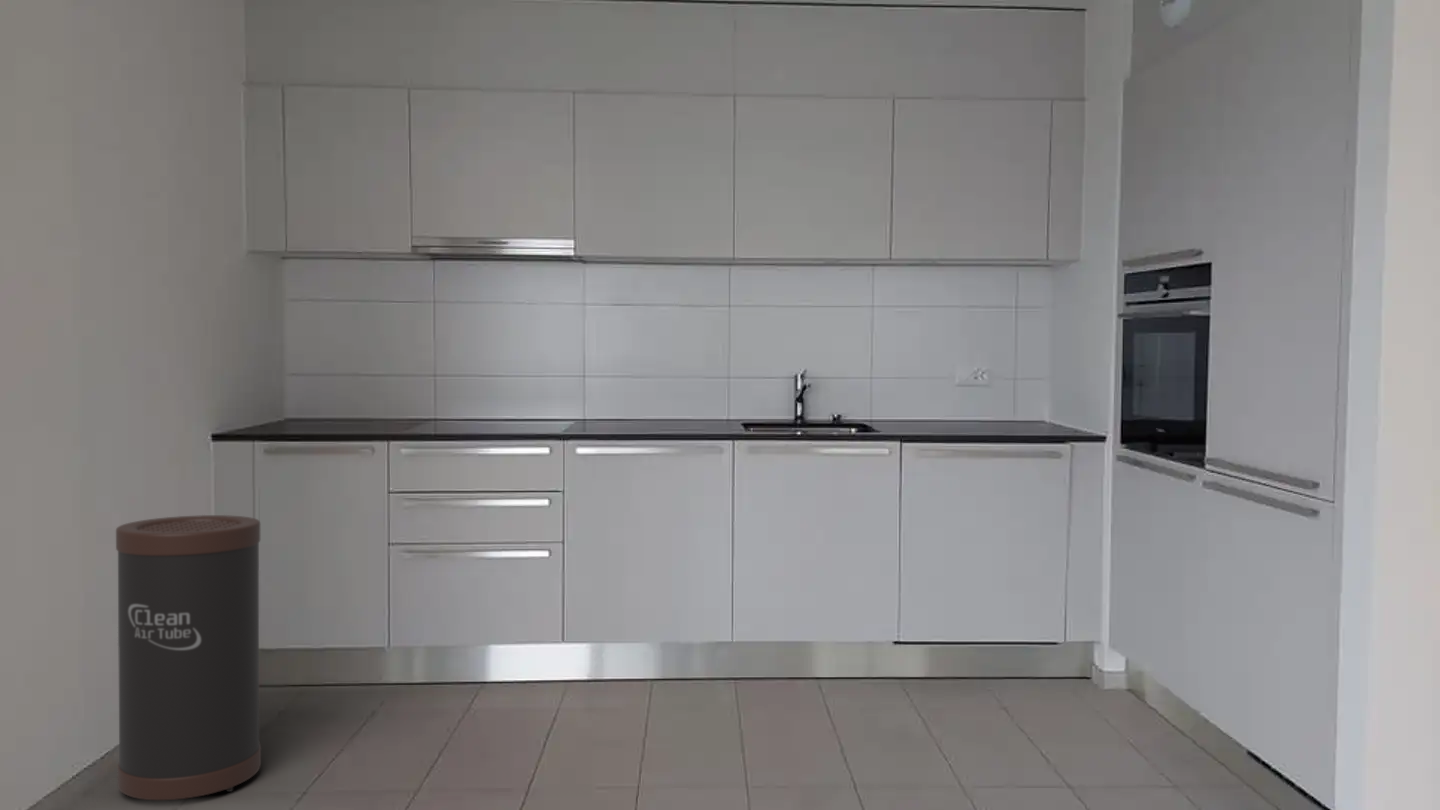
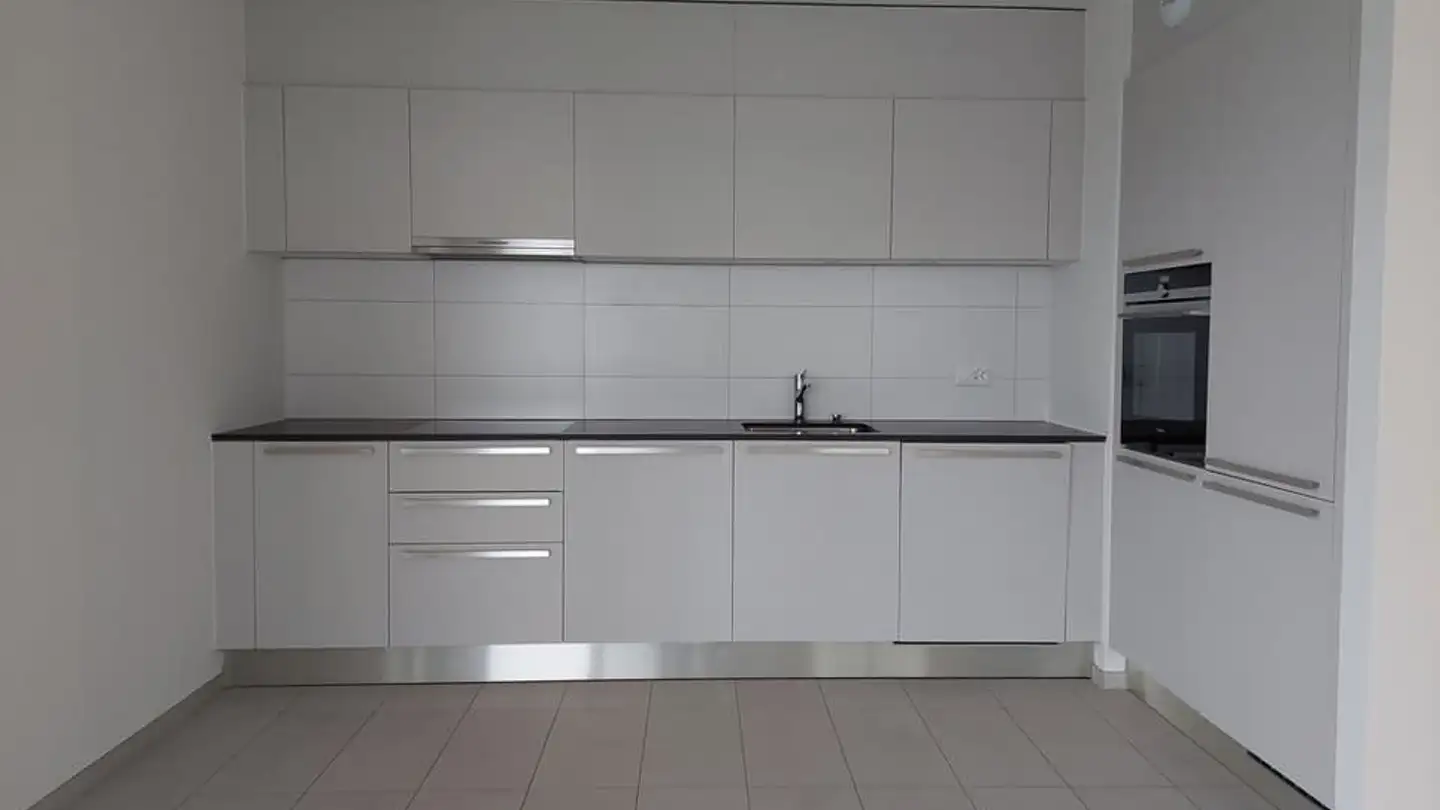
- trash can (190, 652)
